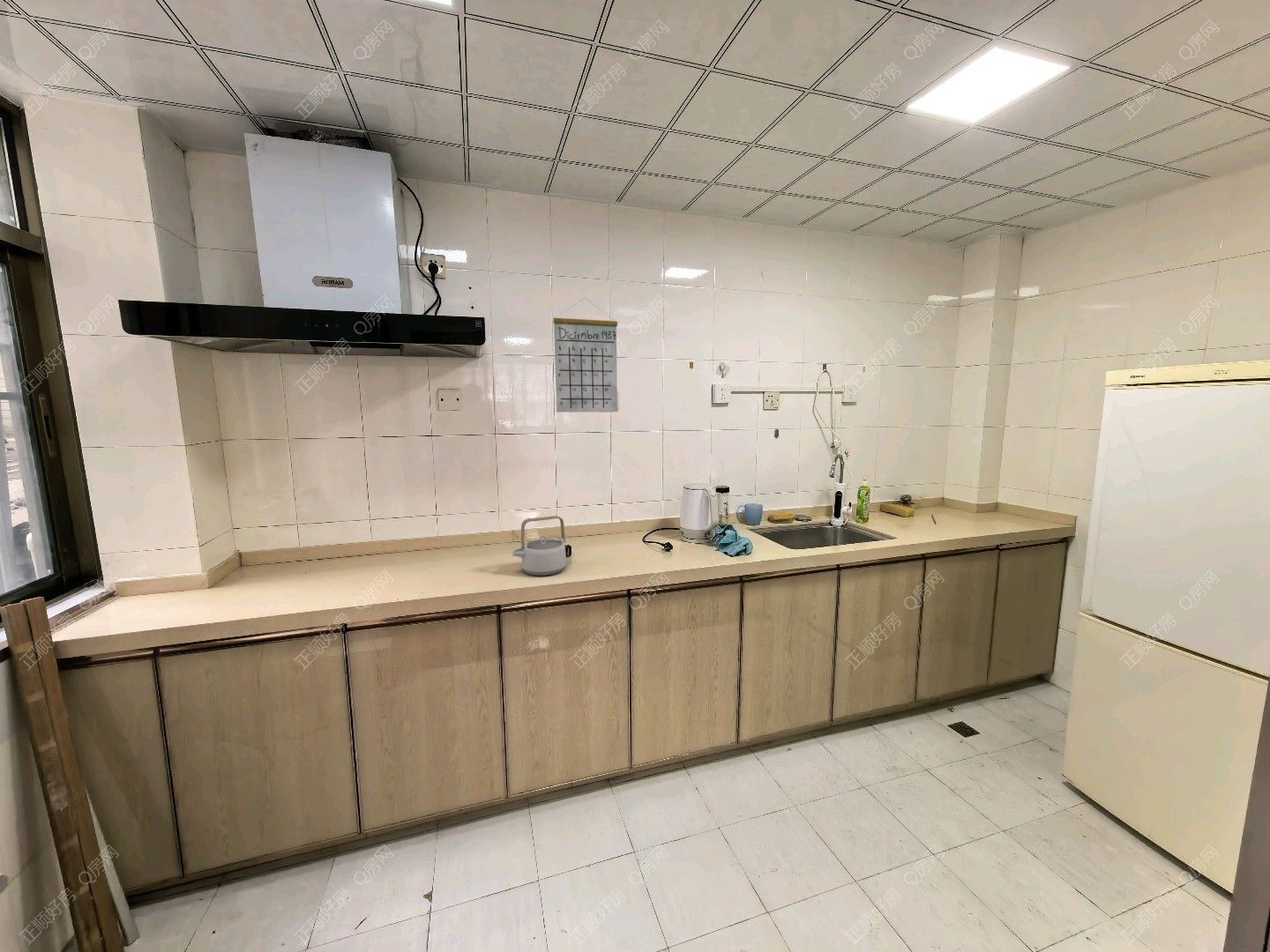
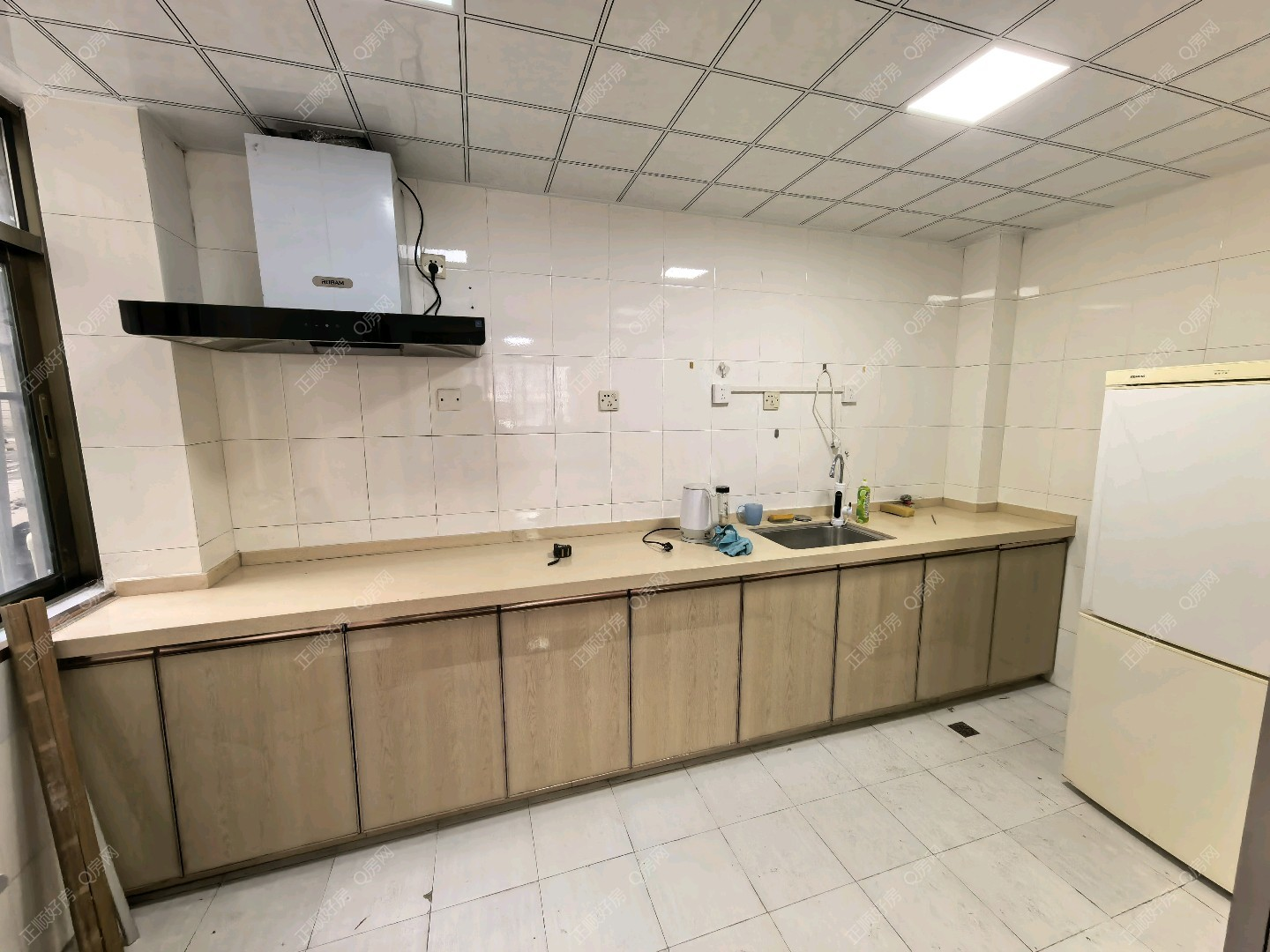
- calendar (586, 355)
- teapot (539, 544)
